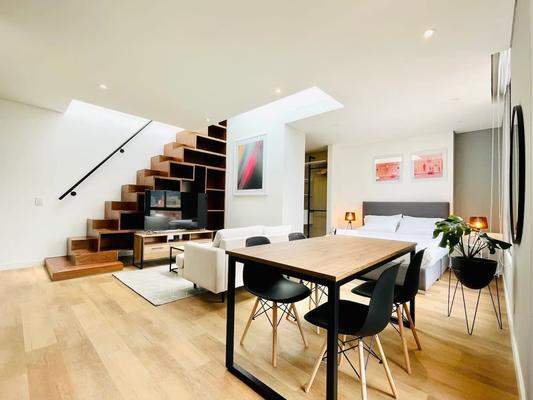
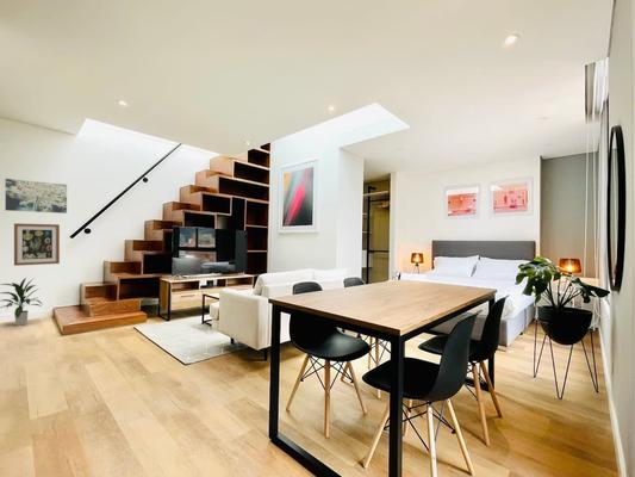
+ wall art (37, 243)
+ indoor plant (20, 301)
+ wall art (37, 197)
